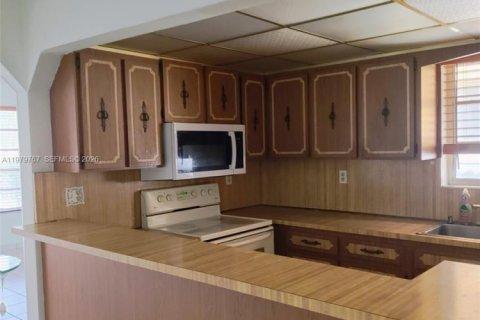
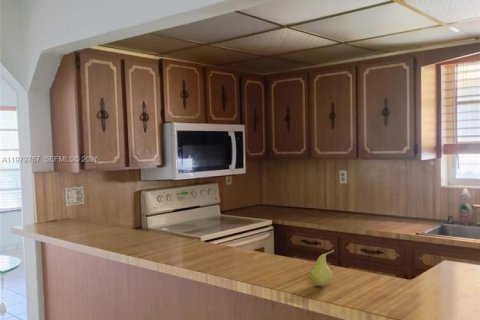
+ fruit (322, 267)
